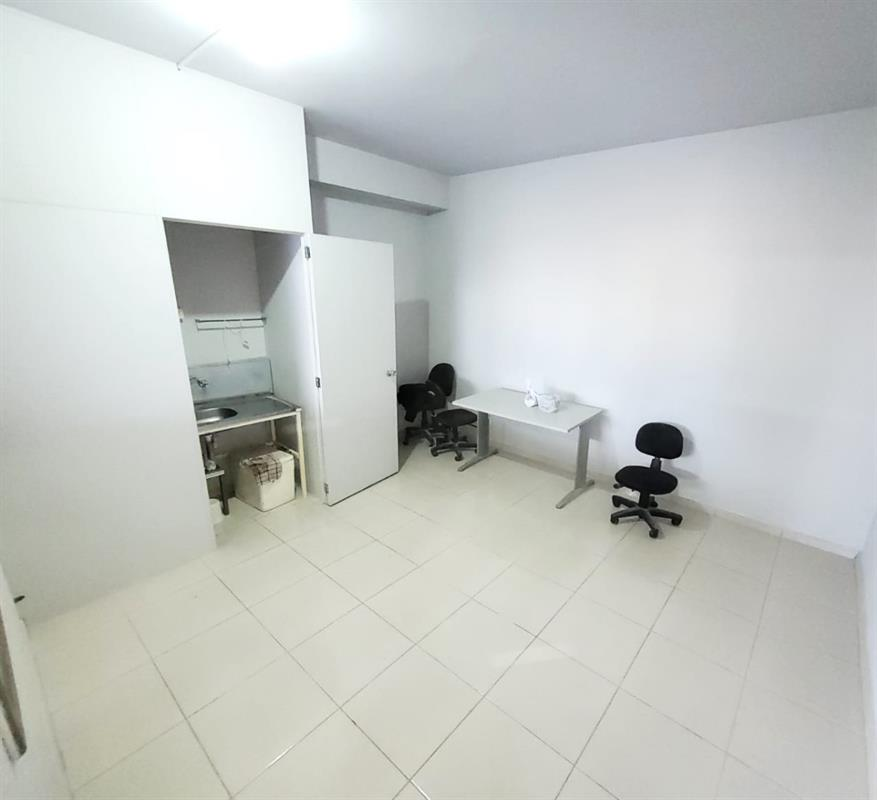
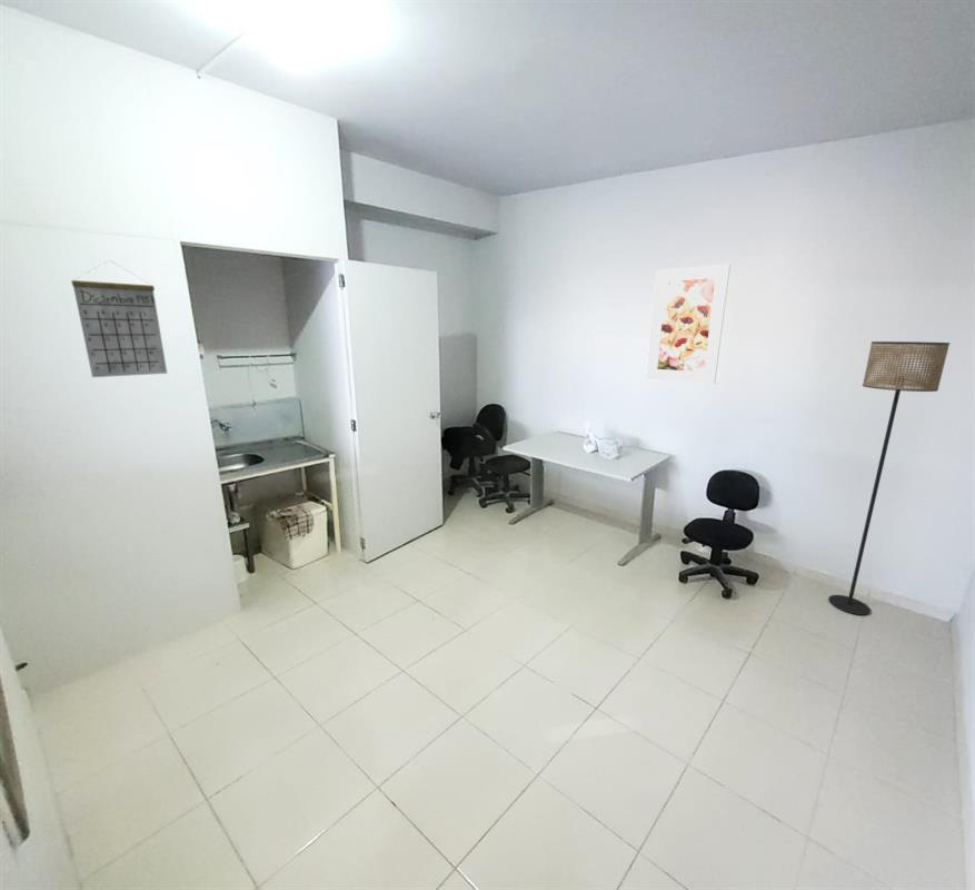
+ calendar (121, 319)
+ floor lamp (876, 483)
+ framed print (685, 326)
